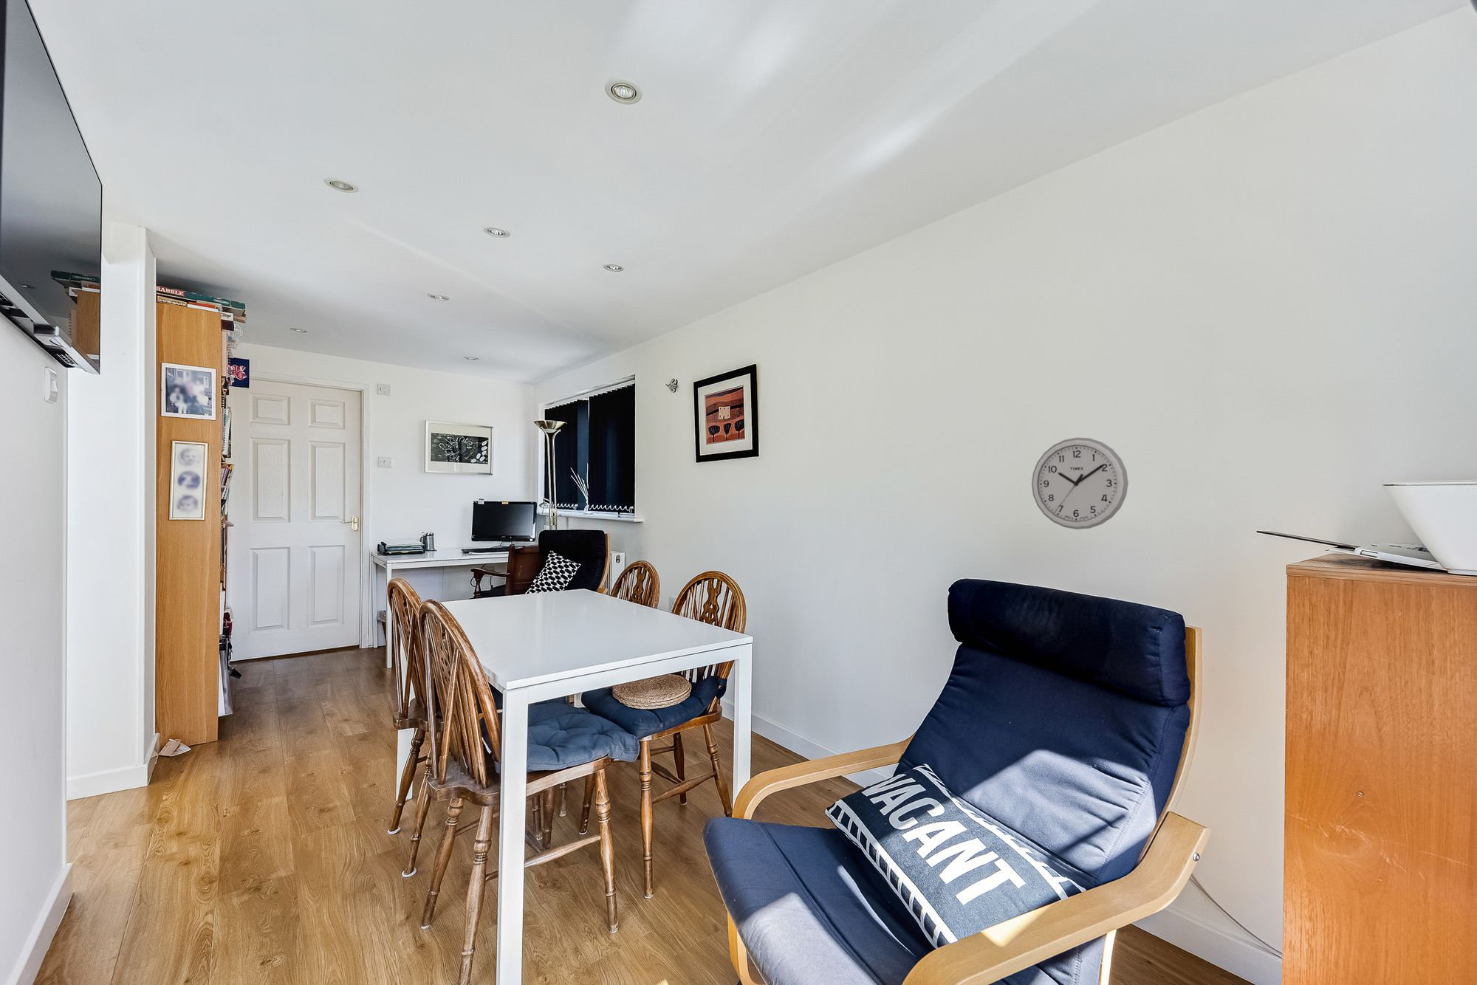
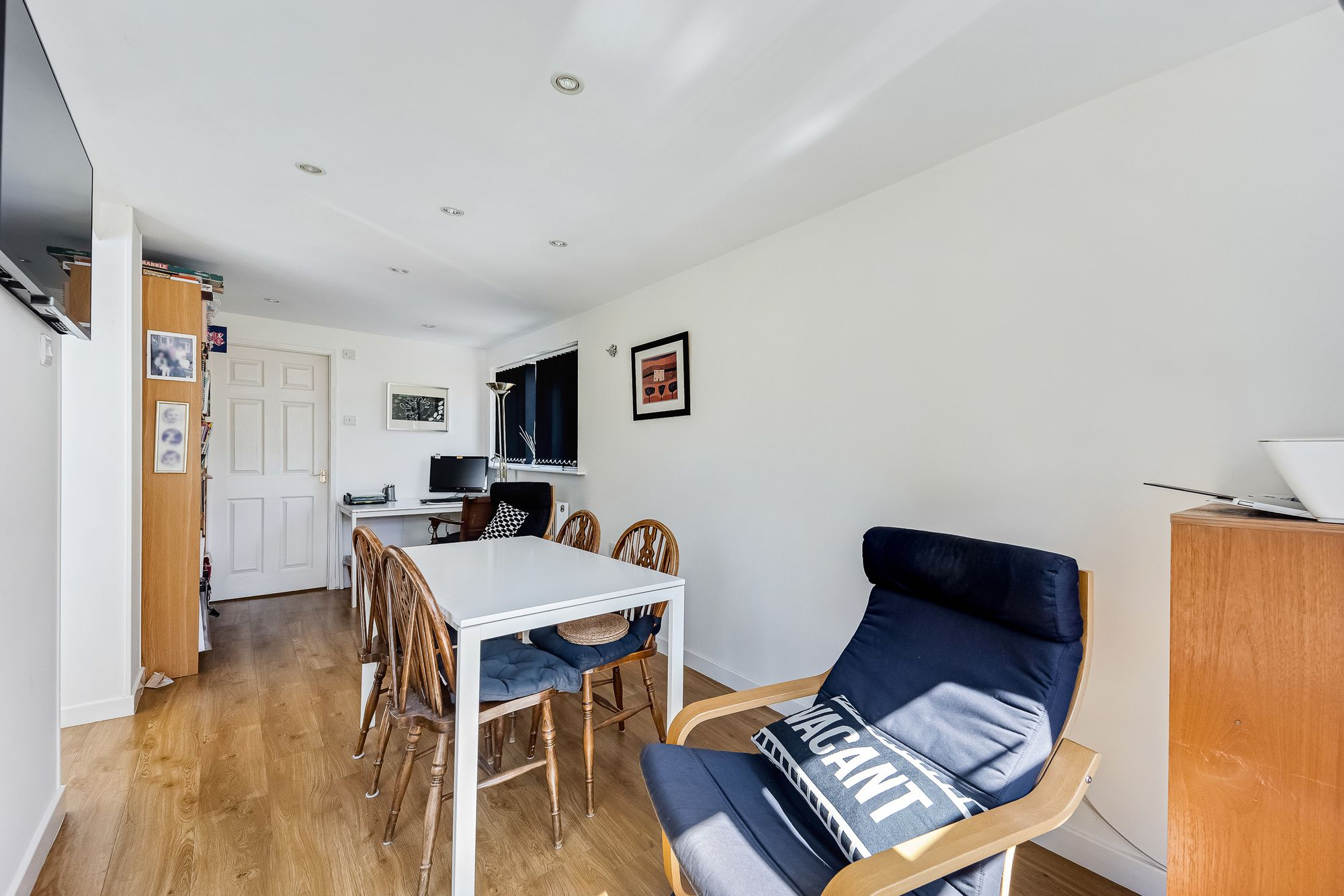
- wall clock (1076, 483)
